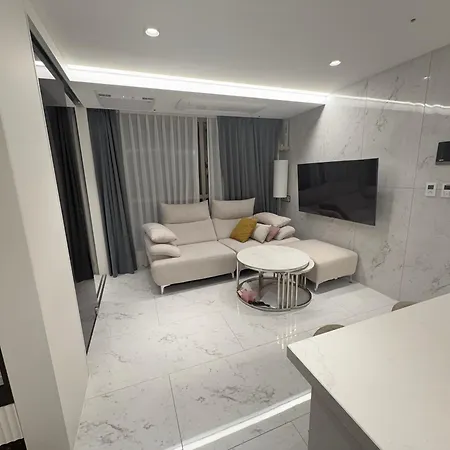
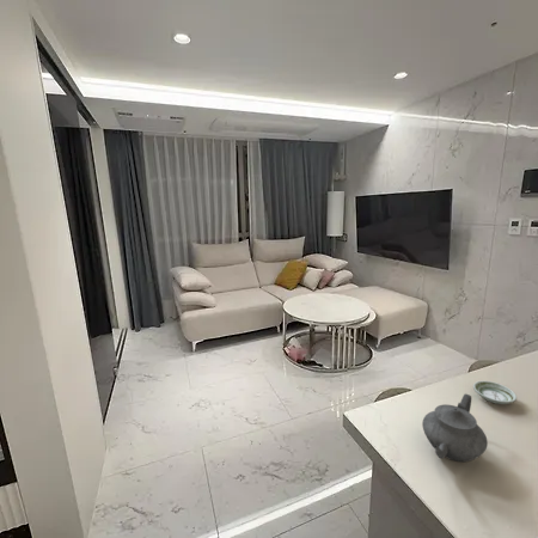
+ saucer (494, 393)
+ teapot (452, 432)
